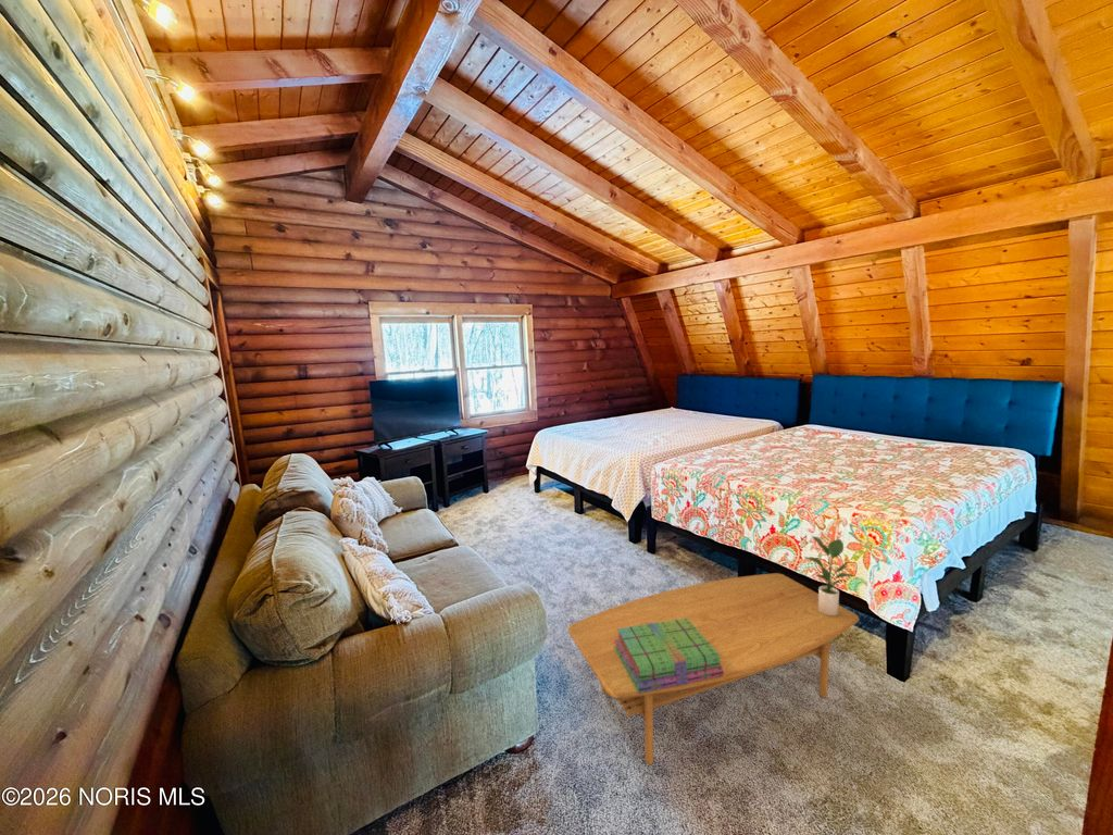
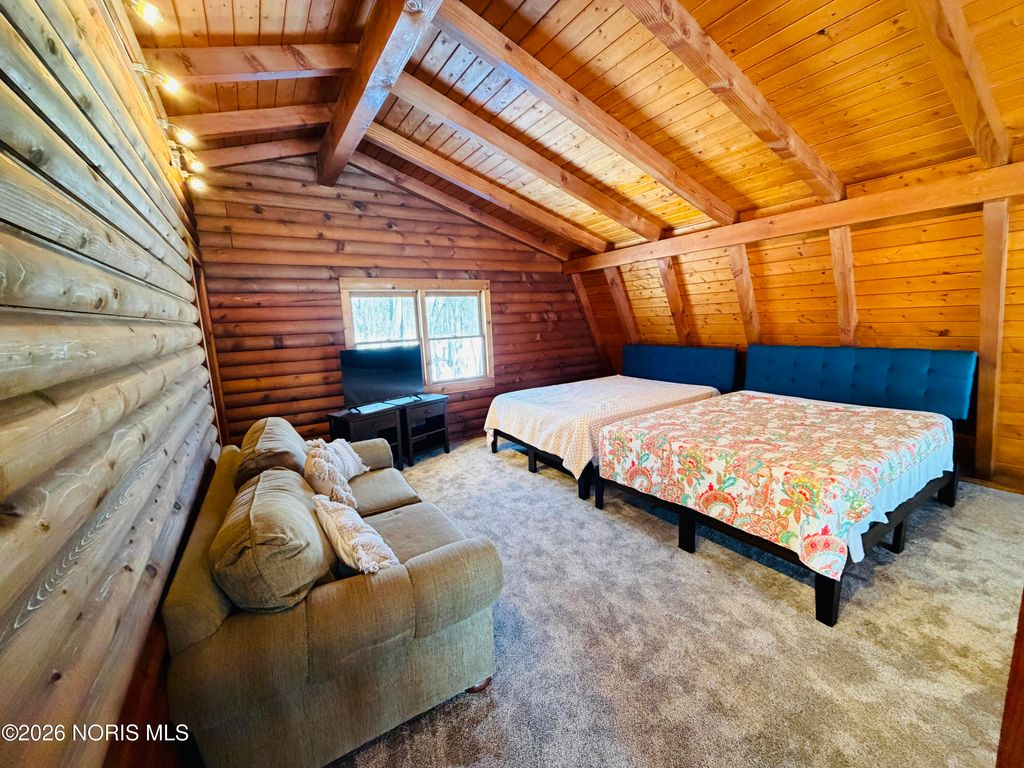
- stack of books (665, 651)
- coffee table (720, 658)
- potted plant (833, 574)
